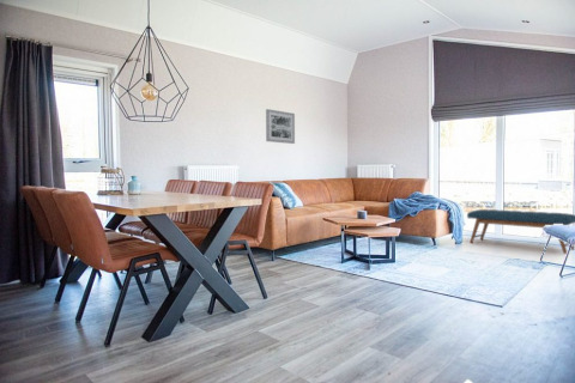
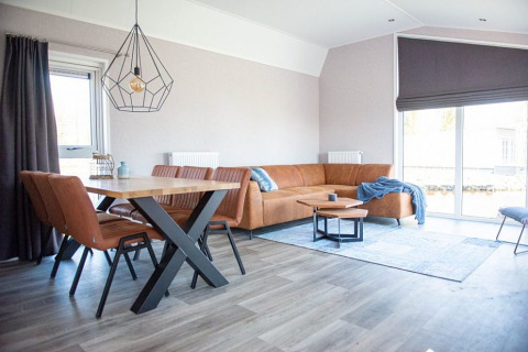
- bench (519, 225)
- wall art (280, 127)
